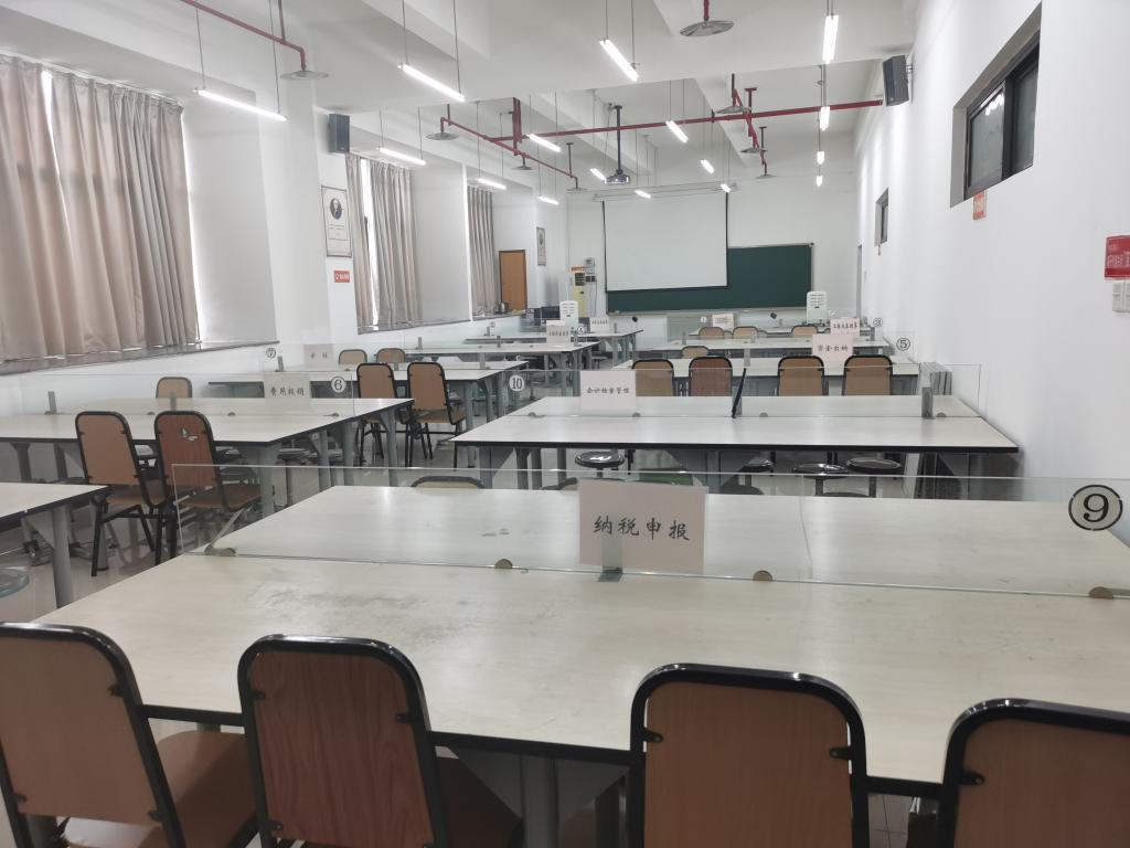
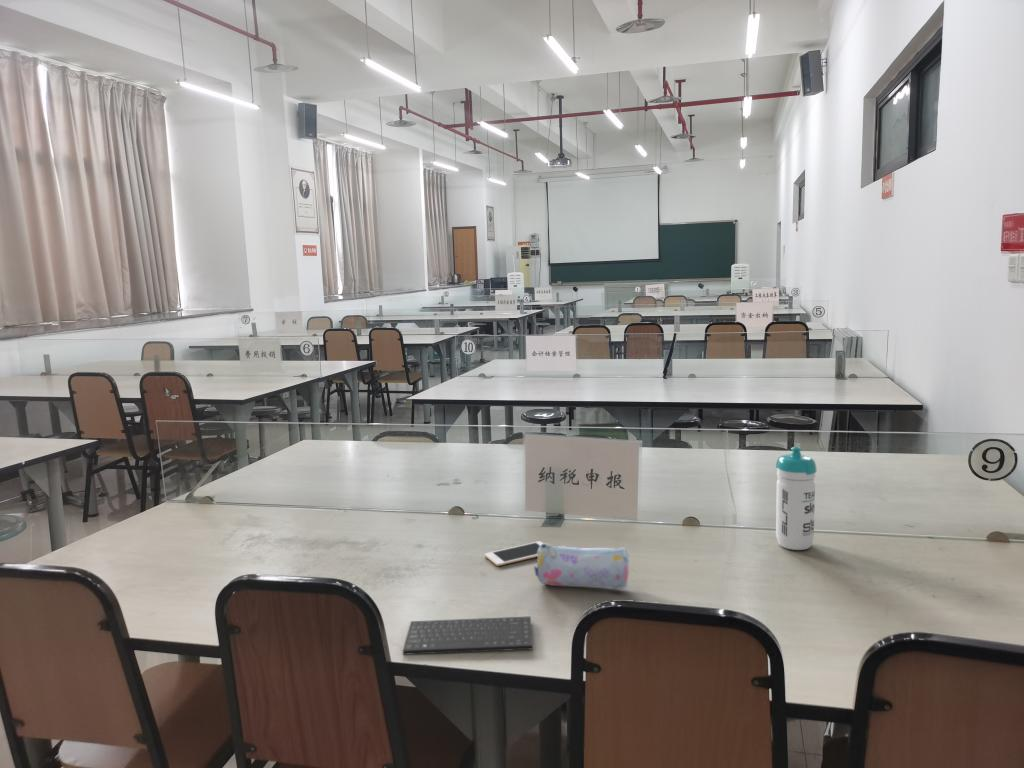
+ pencil case (582, 565)
+ cell phone (519, 553)
+ water bottle (795, 496)
+ keyboard (469, 634)
